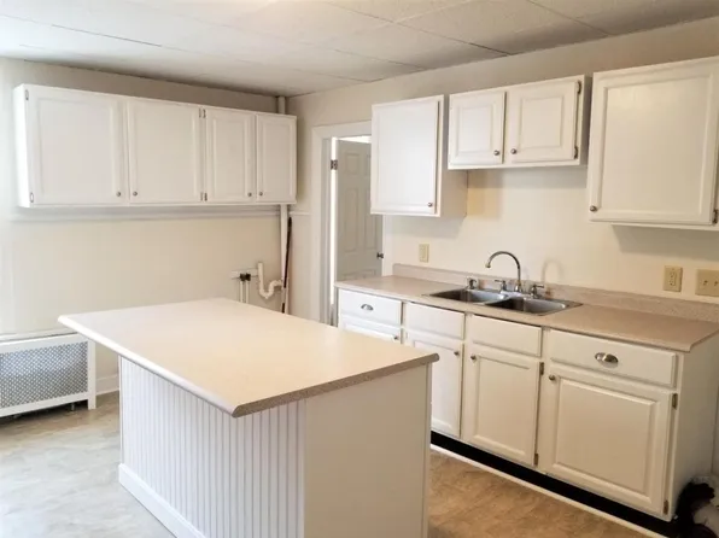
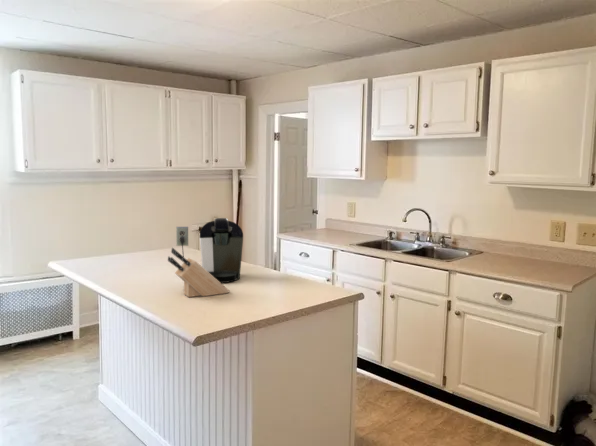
+ coffee maker (209, 248)
+ knife block (198, 270)
